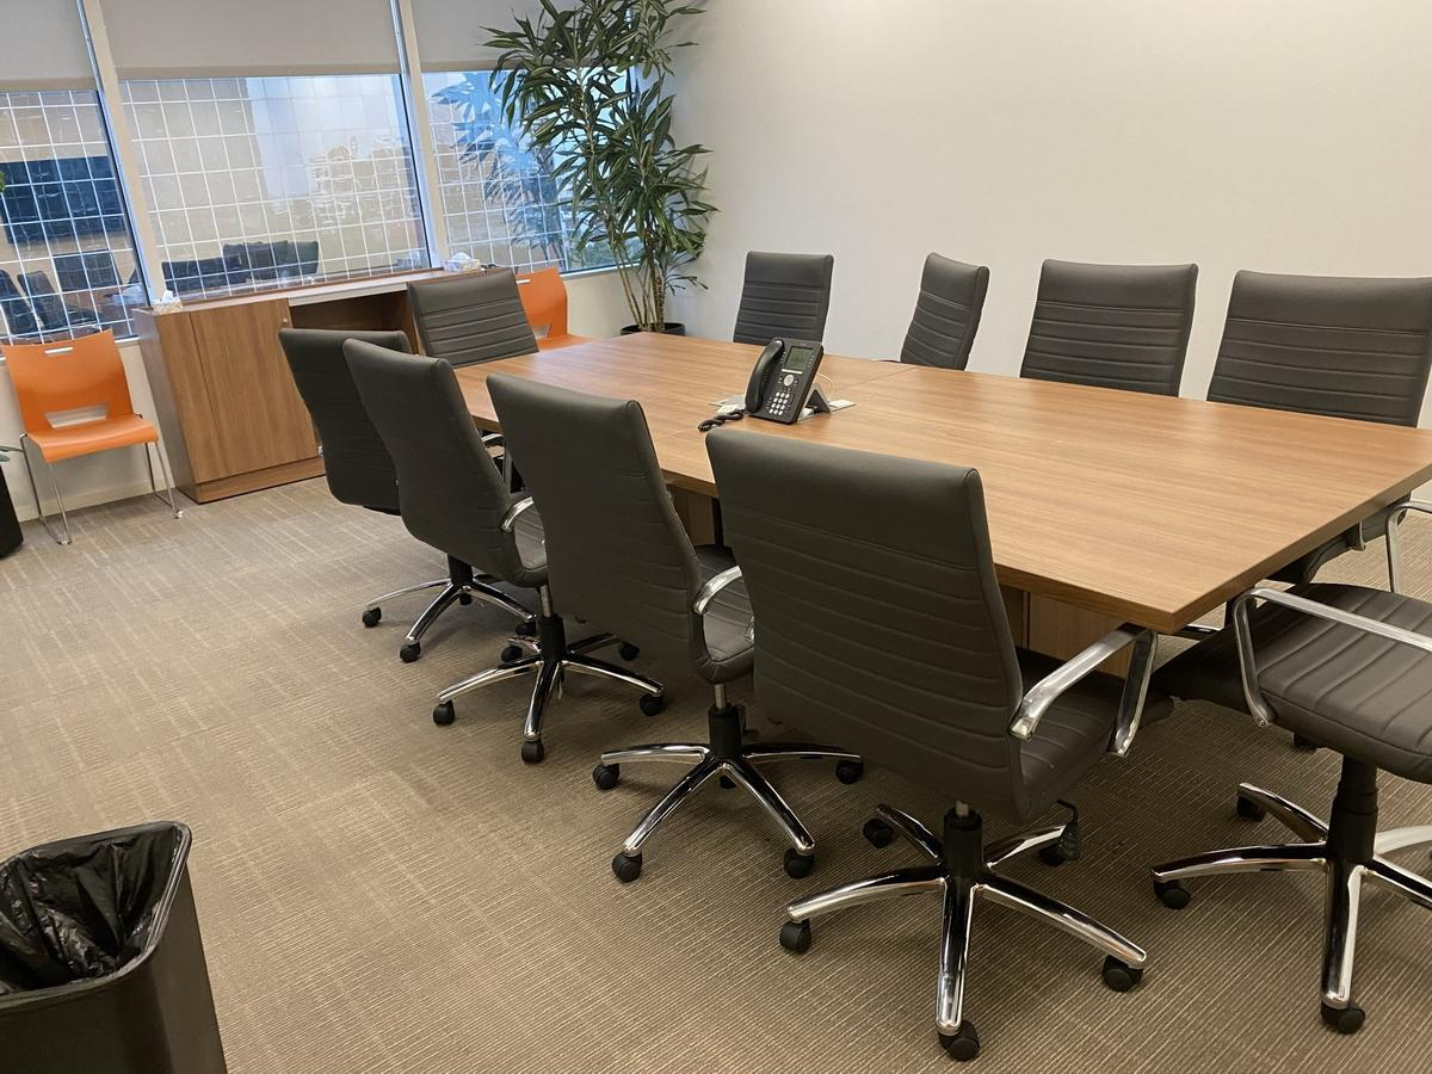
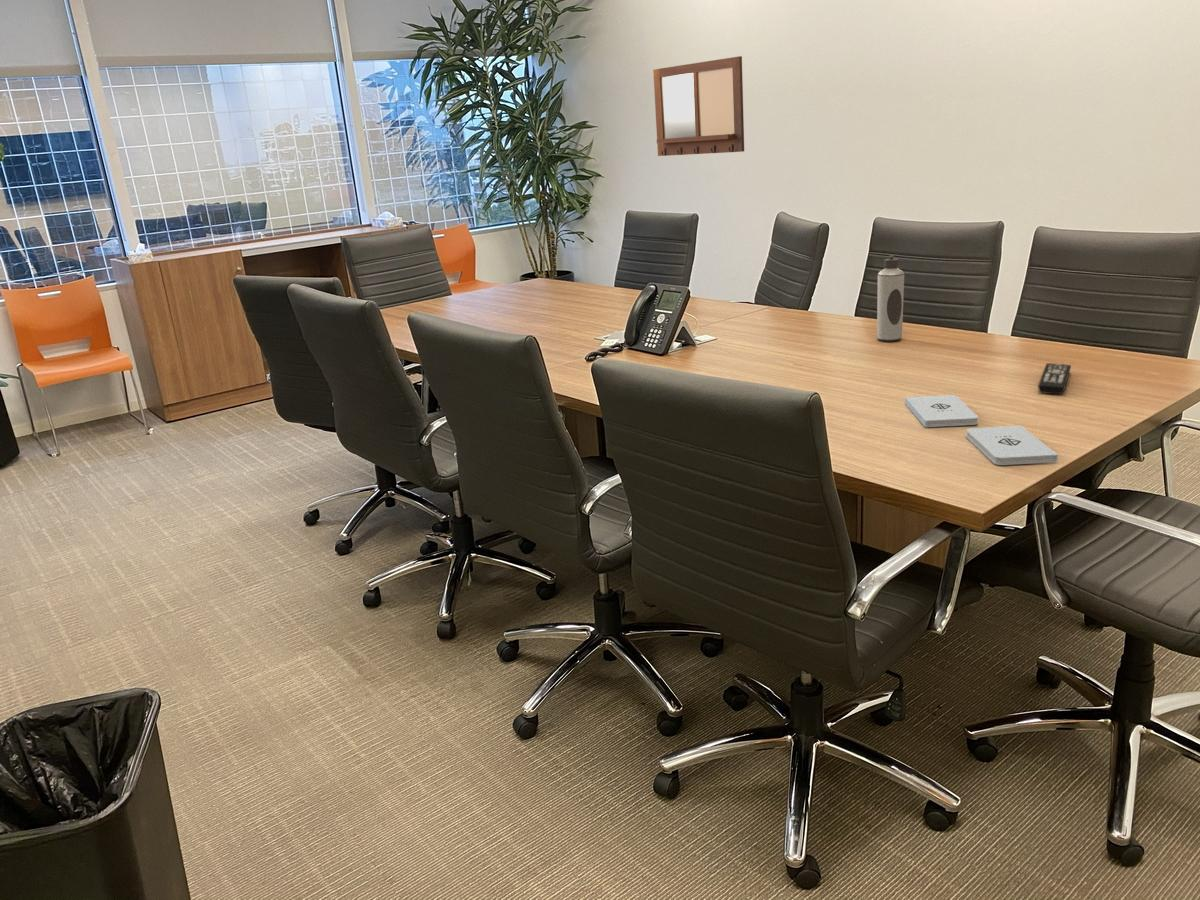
+ water bottle (890, 298)
+ notepad (940, 410)
+ notepad (1008, 444)
+ remote control (1054, 378)
+ writing board (694, 109)
